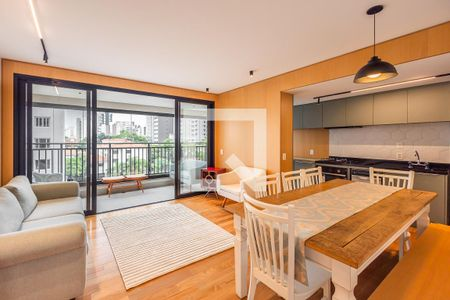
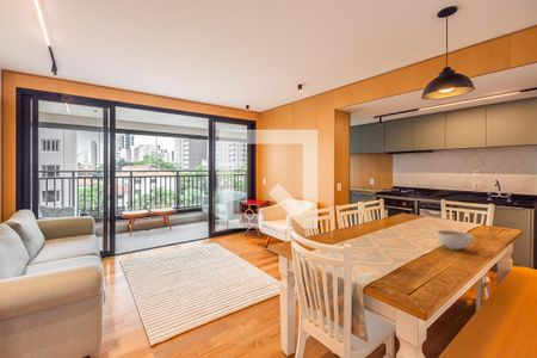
+ bowl (453, 240)
